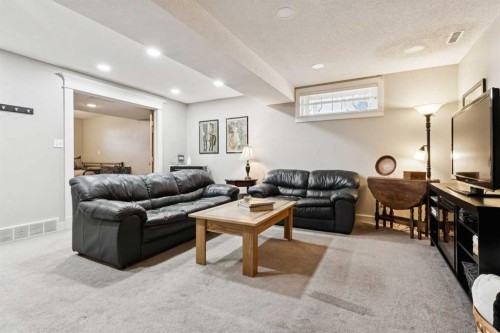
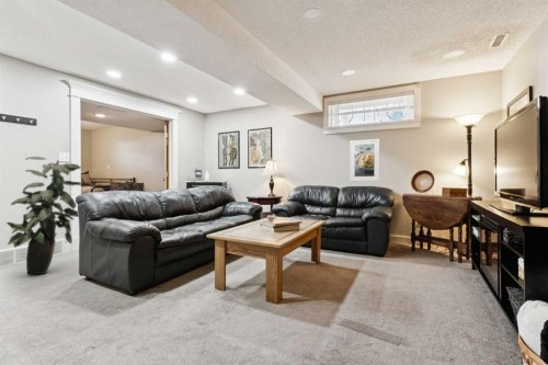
+ indoor plant (45, 214)
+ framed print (364, 160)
